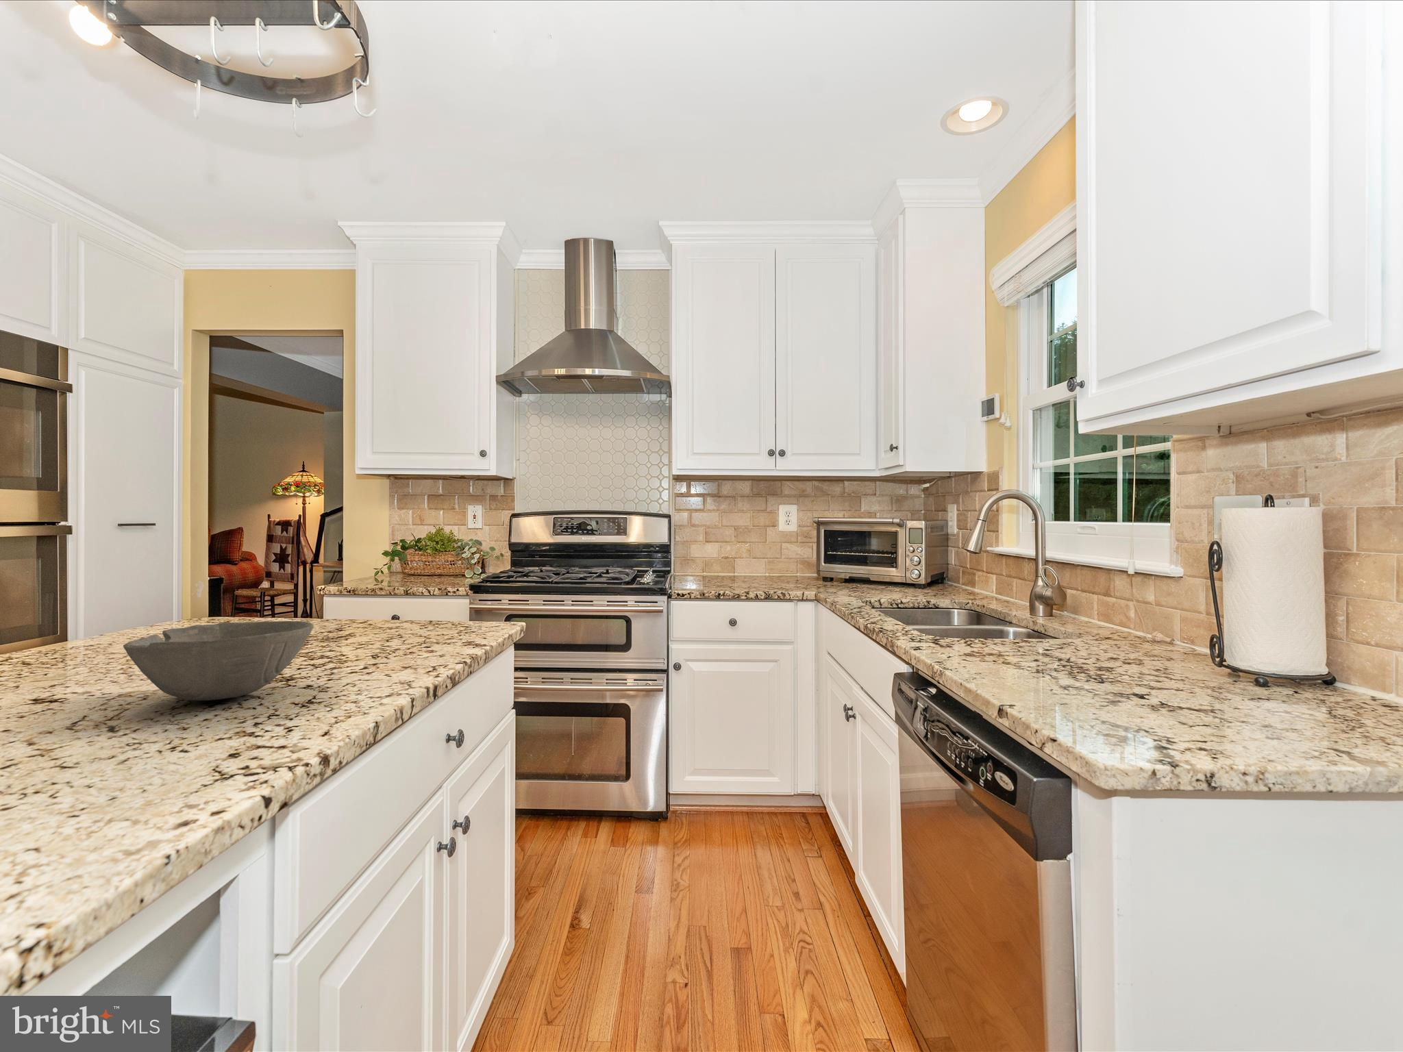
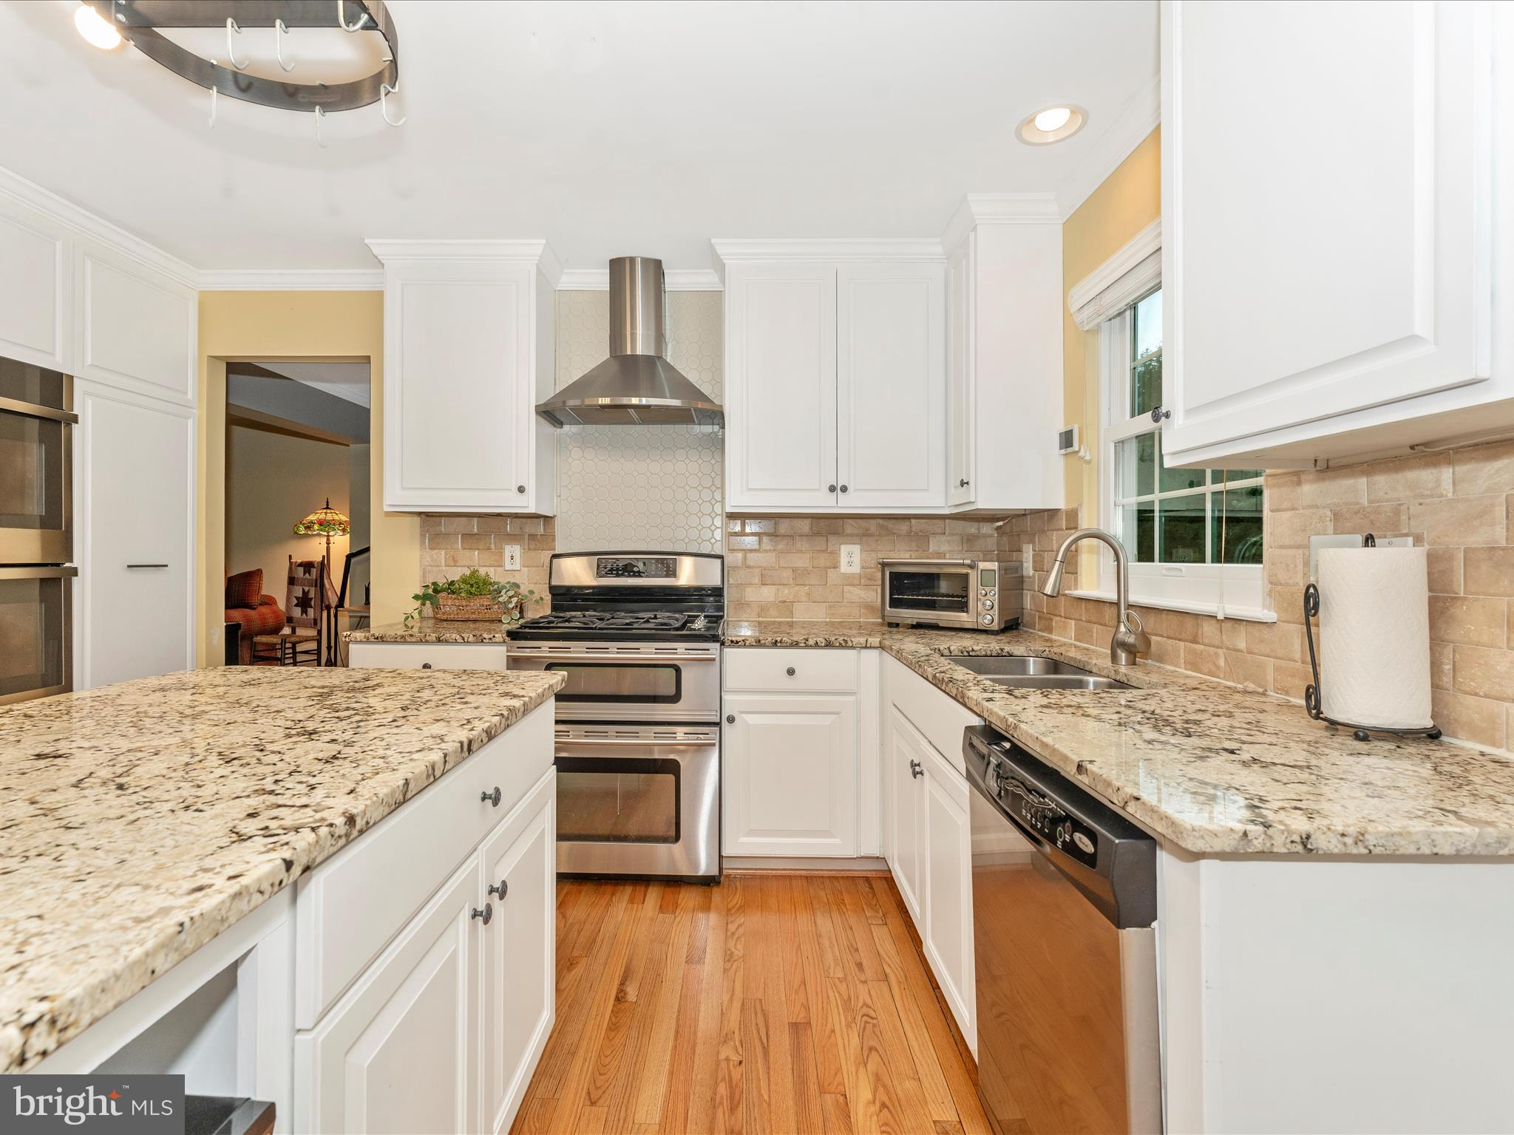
- bowl (223, 662)
